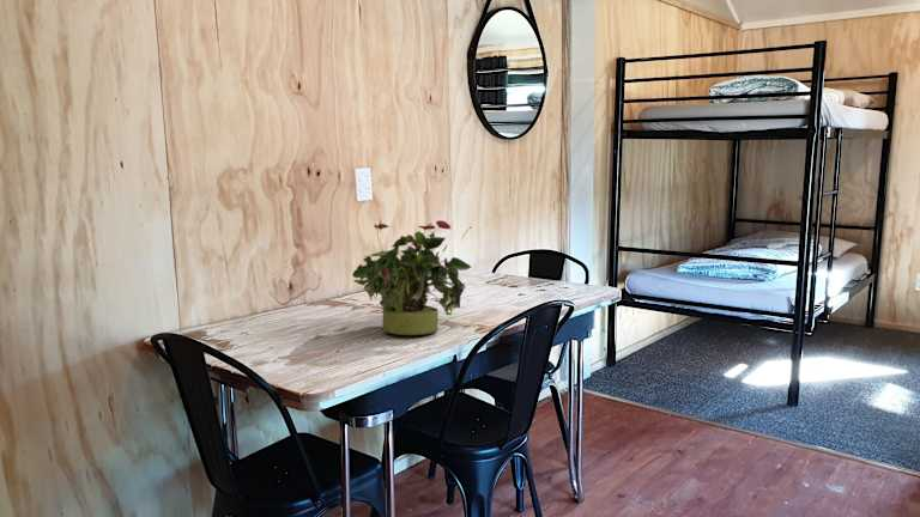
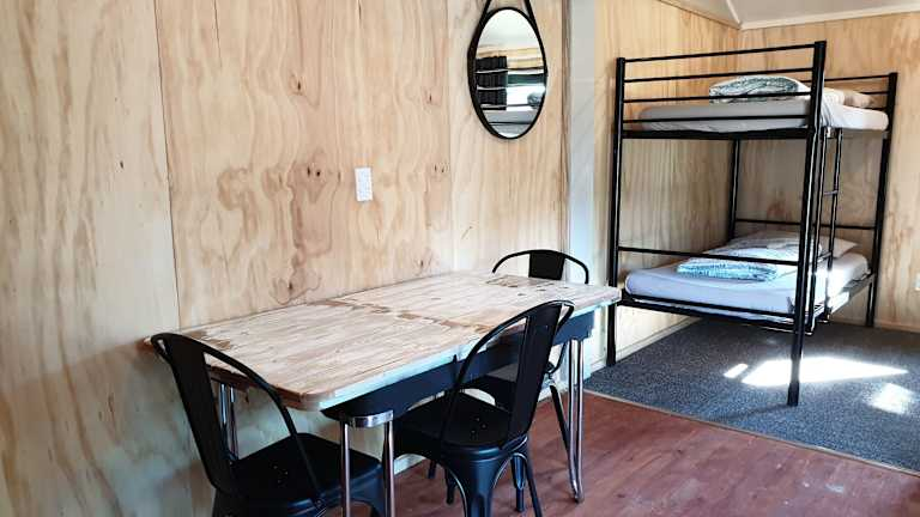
- potted plant (407, 273)
